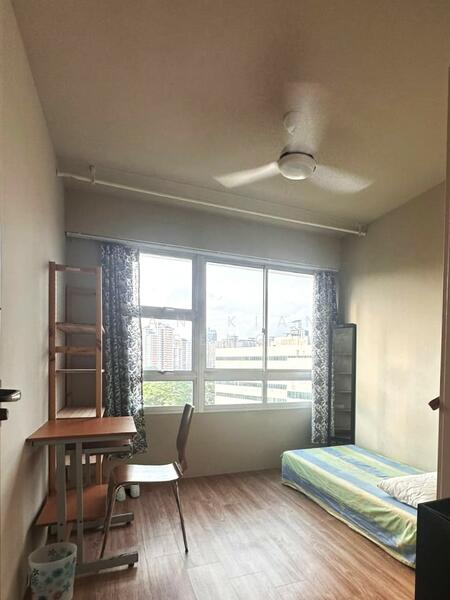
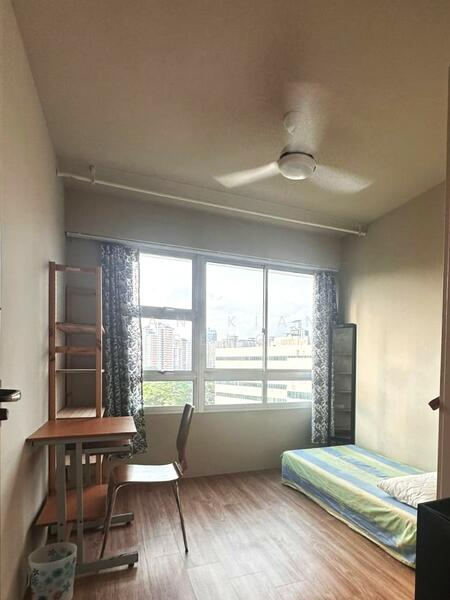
- boots (129, 486)
